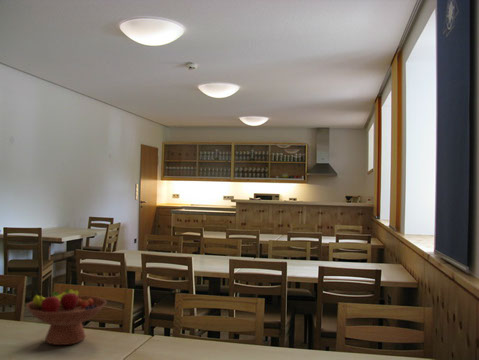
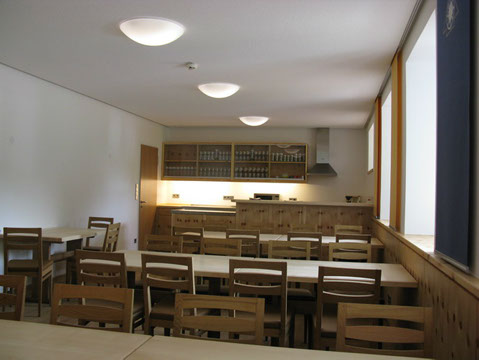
- fruit bowl (66, 314)
